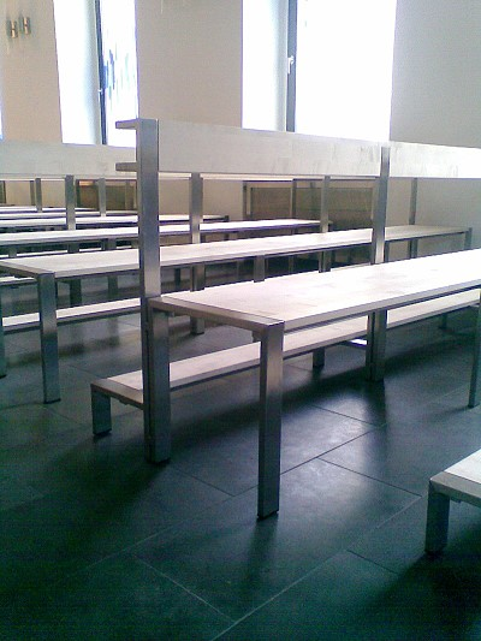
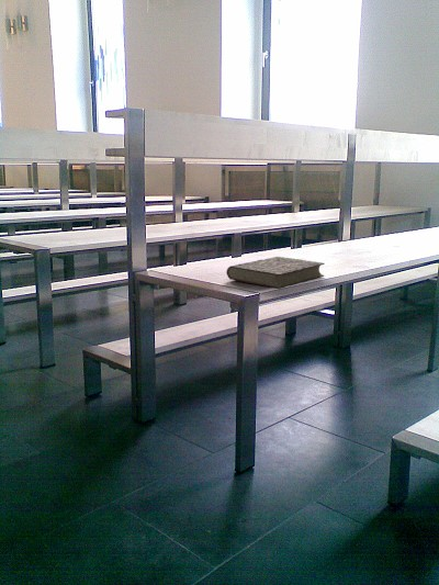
+ book (275, 271)
